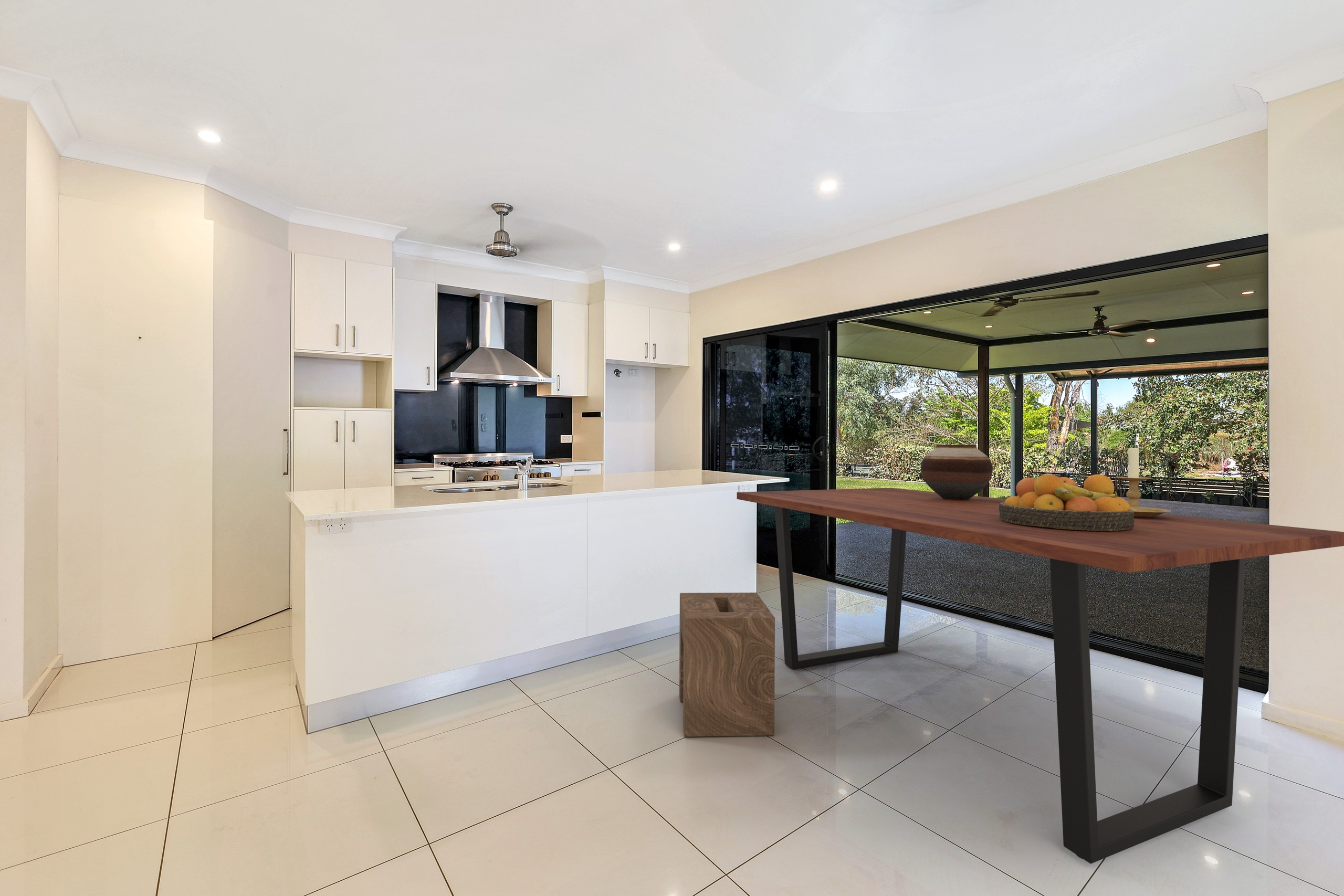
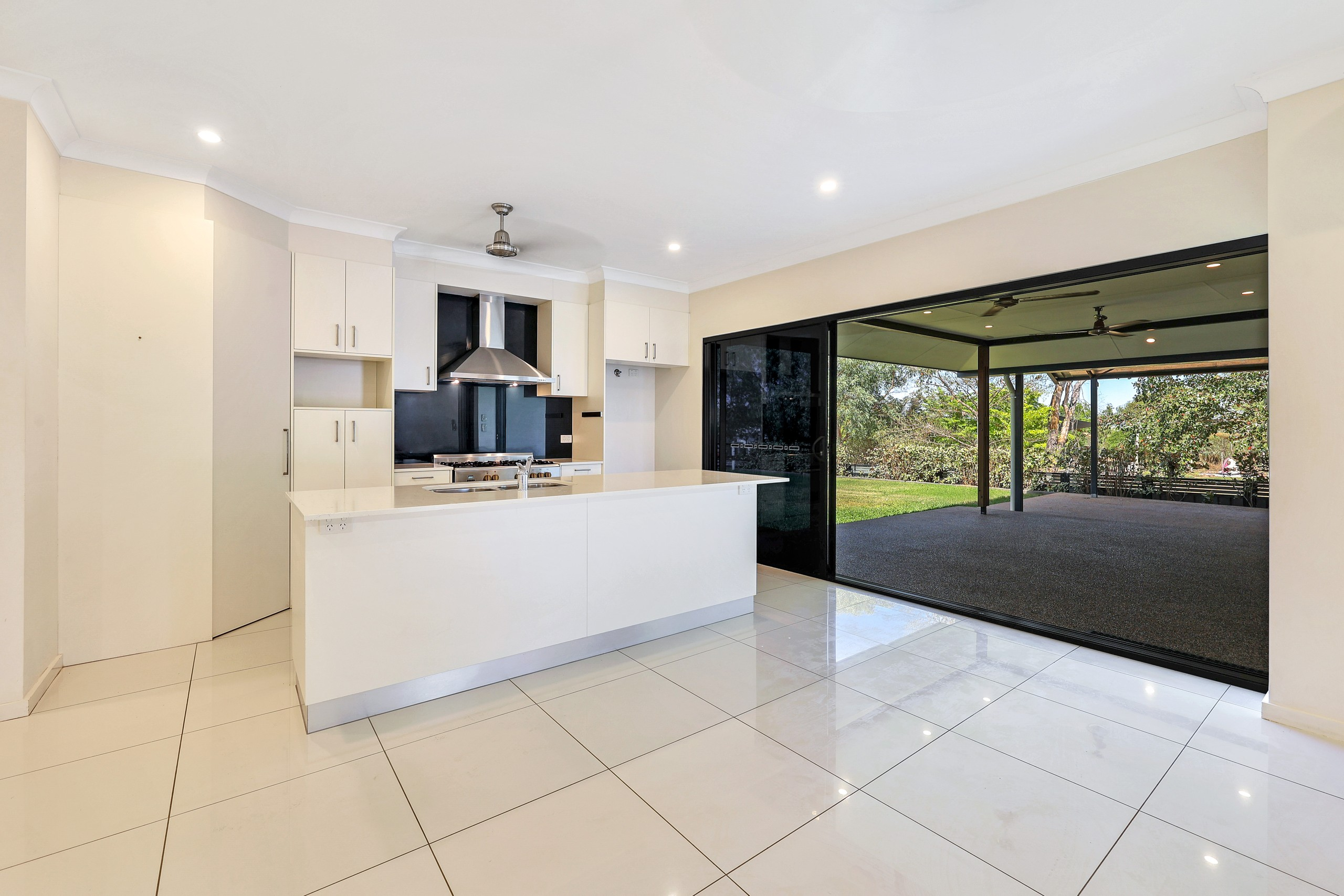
- dining table (901, 607)
- candle holder (1133, 480)
- fruit bowl (1063, 498)
- vase (956, 471)
- stool (723, 659)
